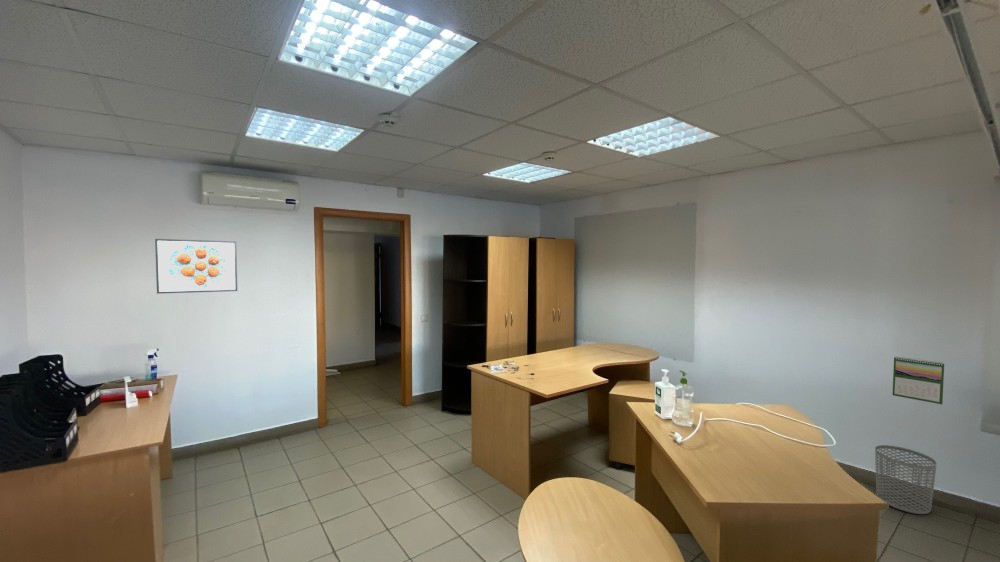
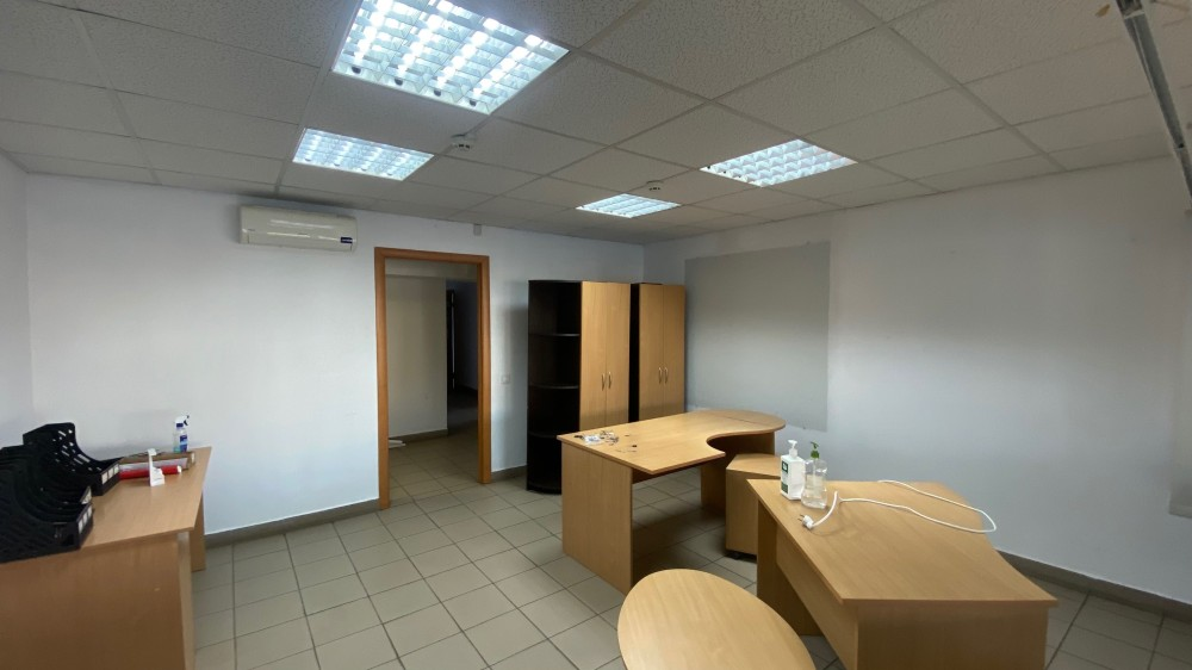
- waste bin (903, 479)
- calendar (917, 379)
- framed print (198, 266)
